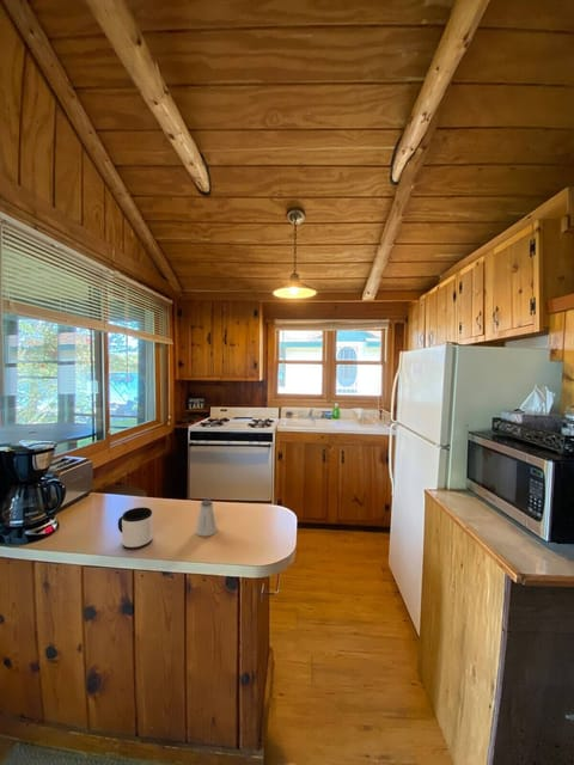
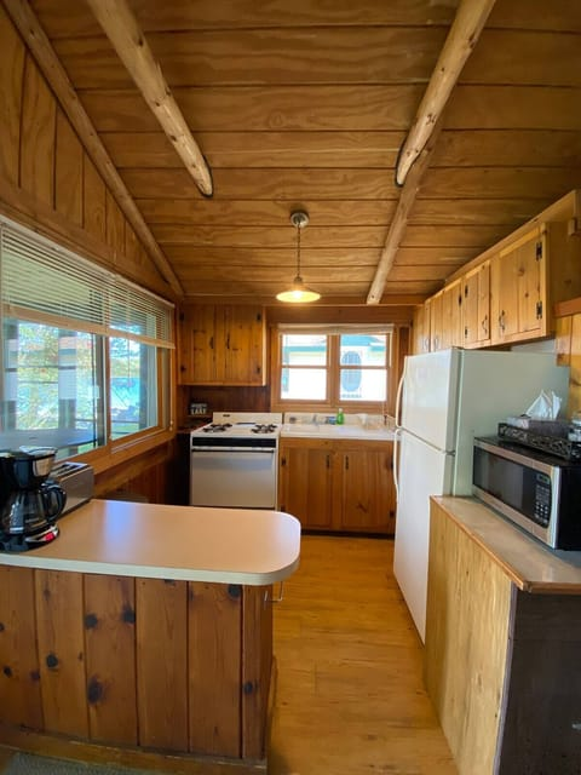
- mug (133, 526)
- saltshaker (206, 516)
